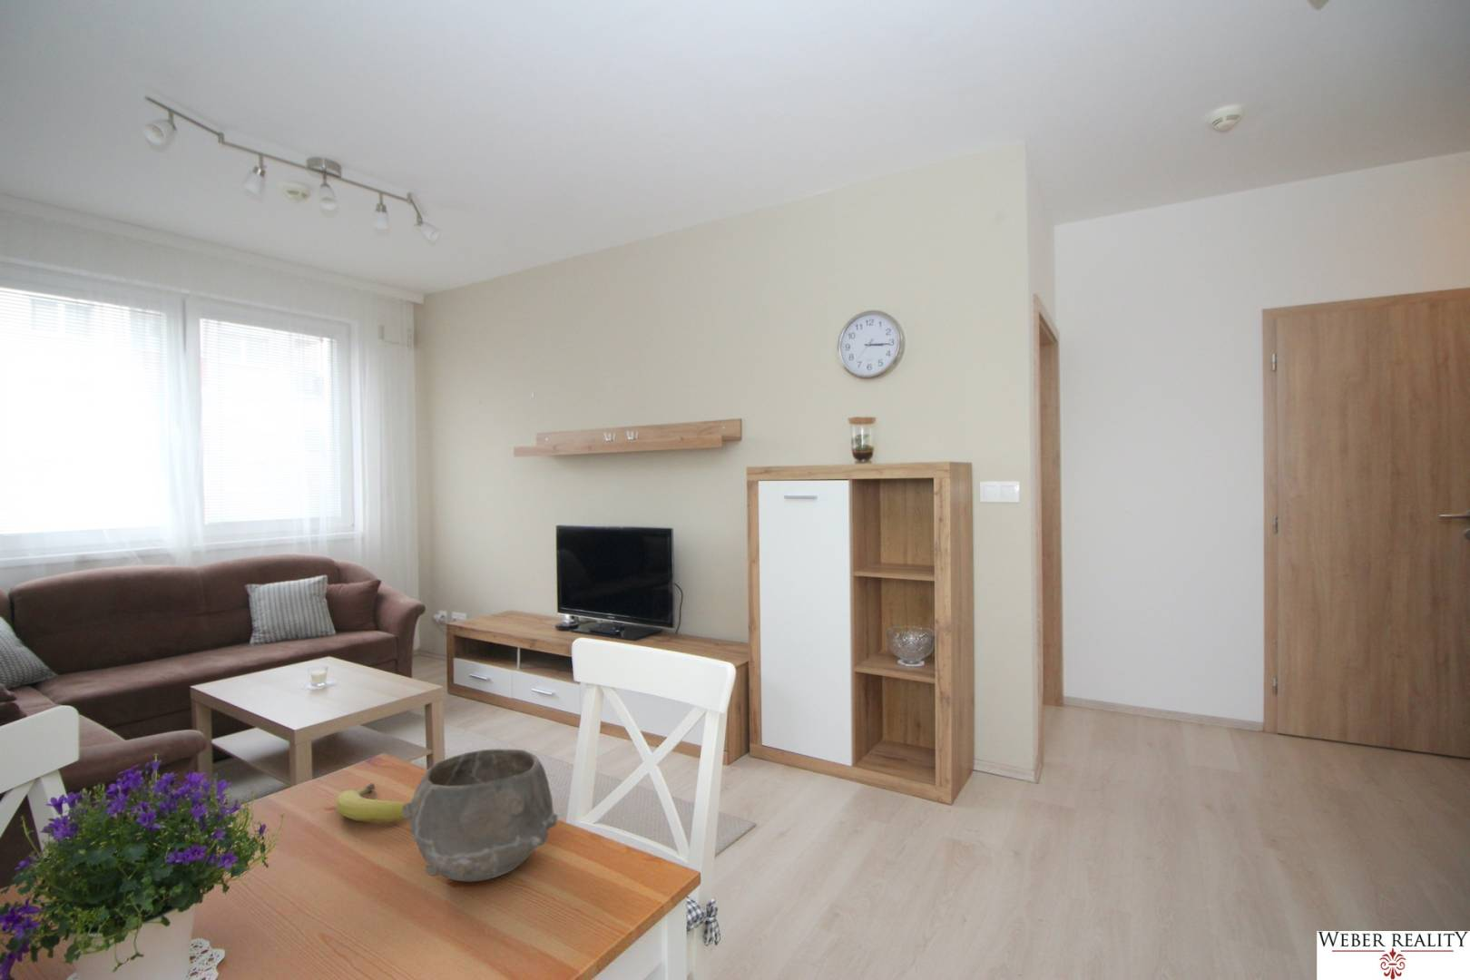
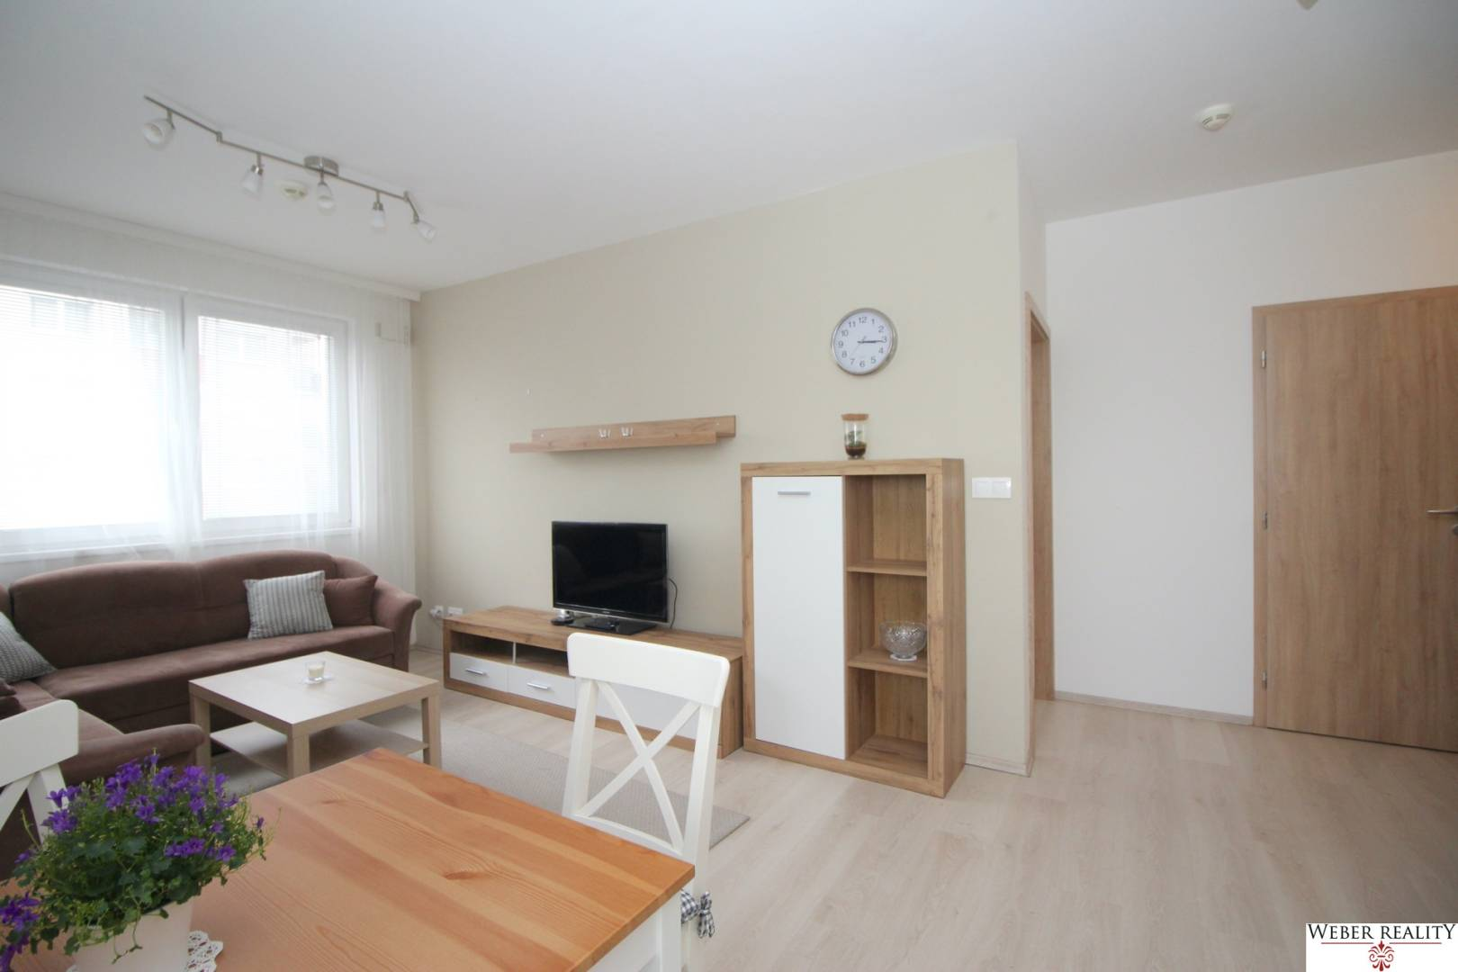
- fruit (370, 801)
- bowl (483, 813)
